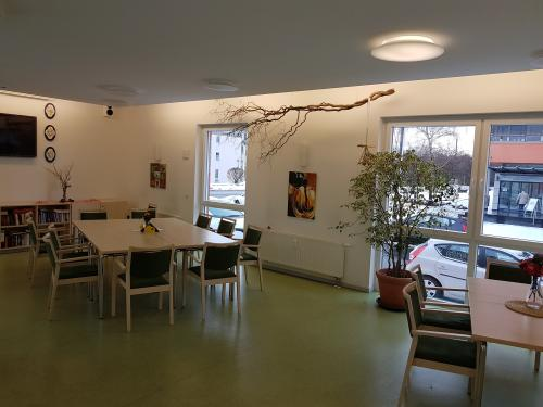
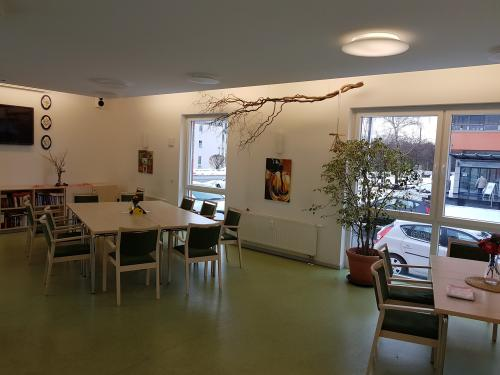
+ dish towel (459, 291)
